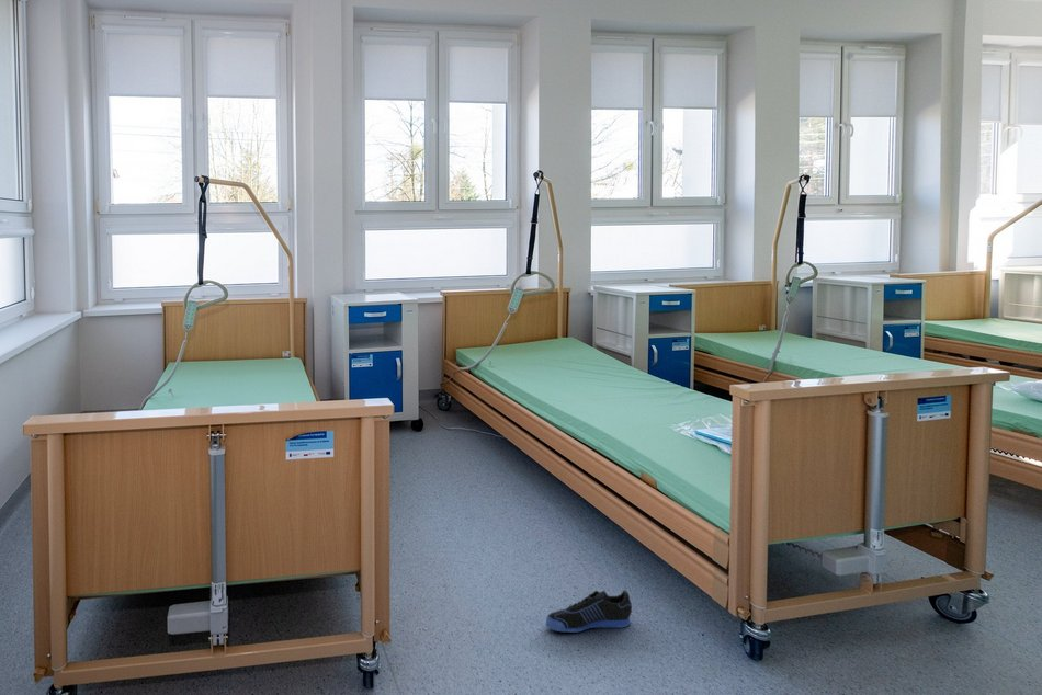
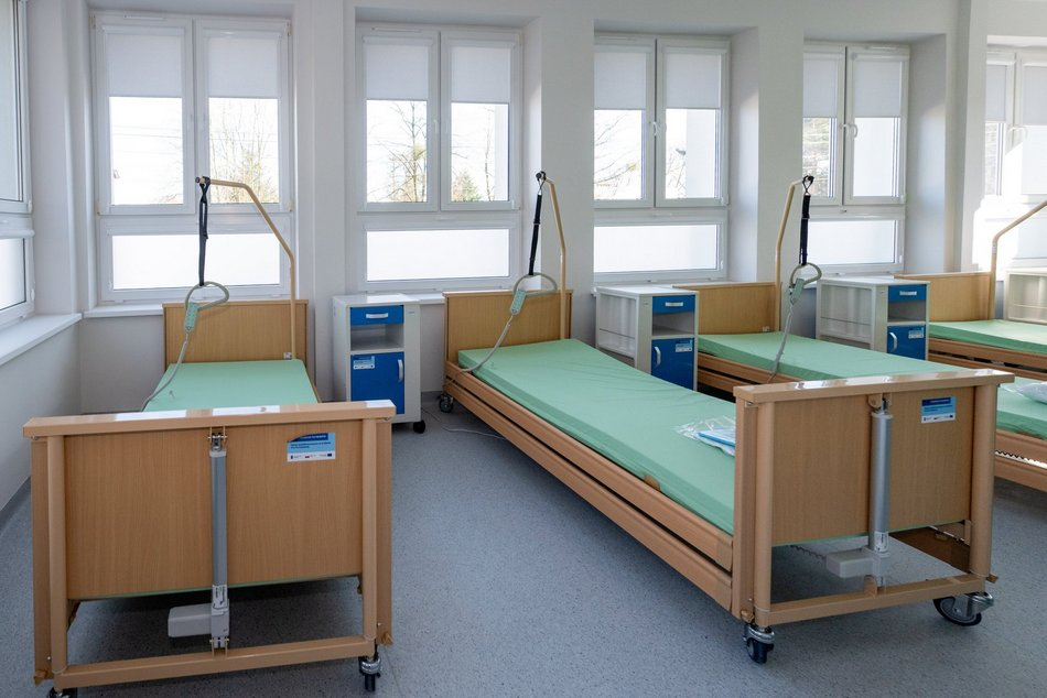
- sneaker (588, 608)
